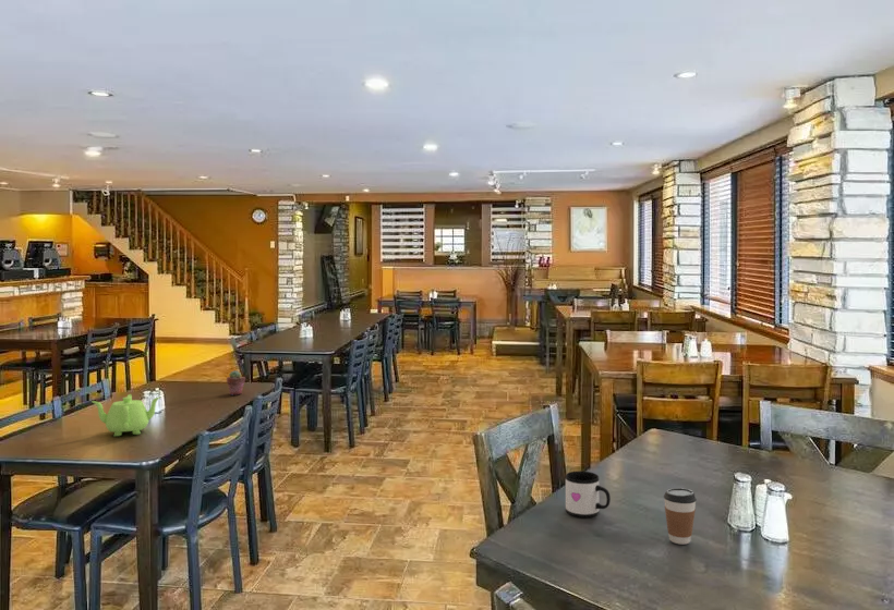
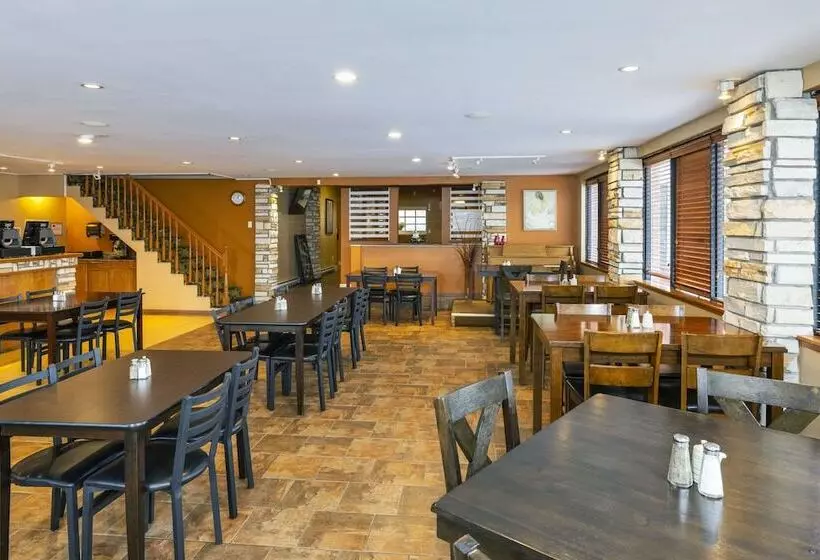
- teapot (128, 414)
- coffee cup (679, 515)
- mug (588, 495)
- potted succulent (235, 381)
